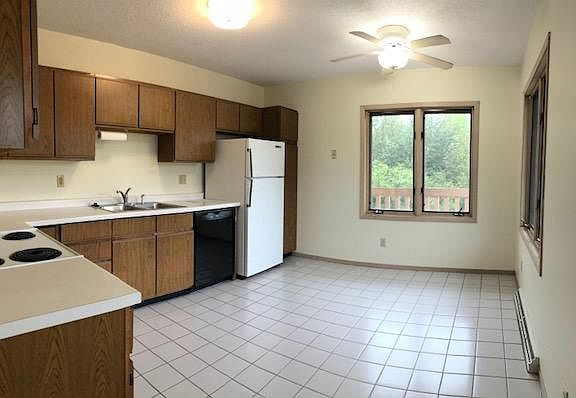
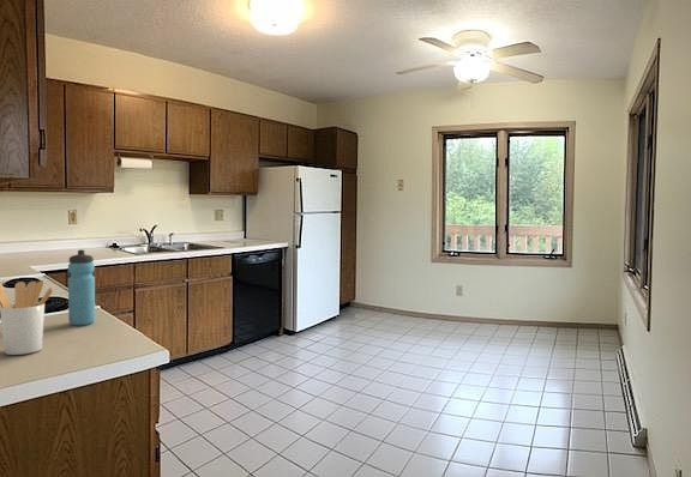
+ utensil holder (24, 314)
+ water bottle (82, 286)
